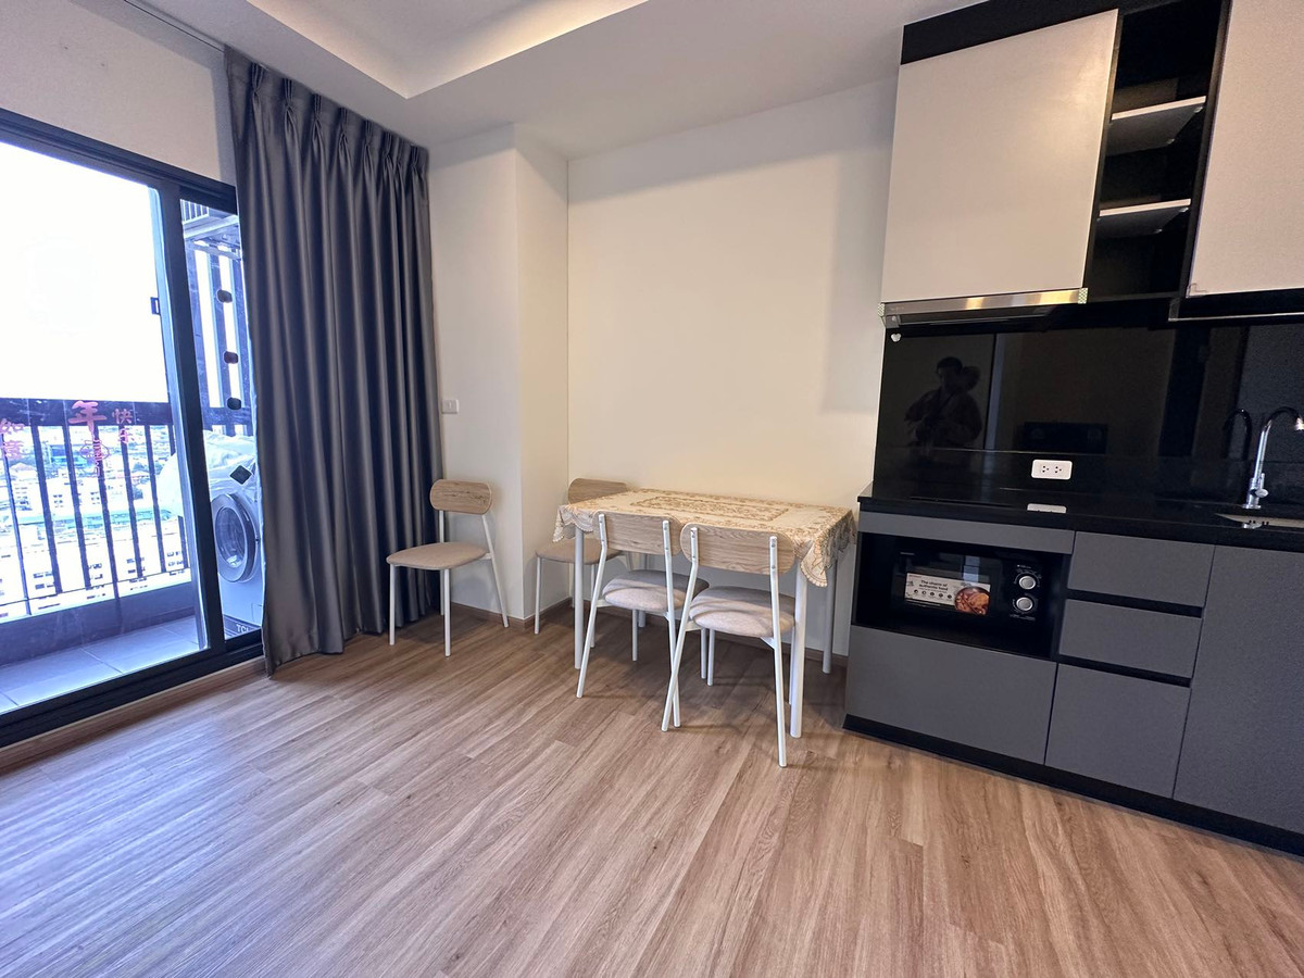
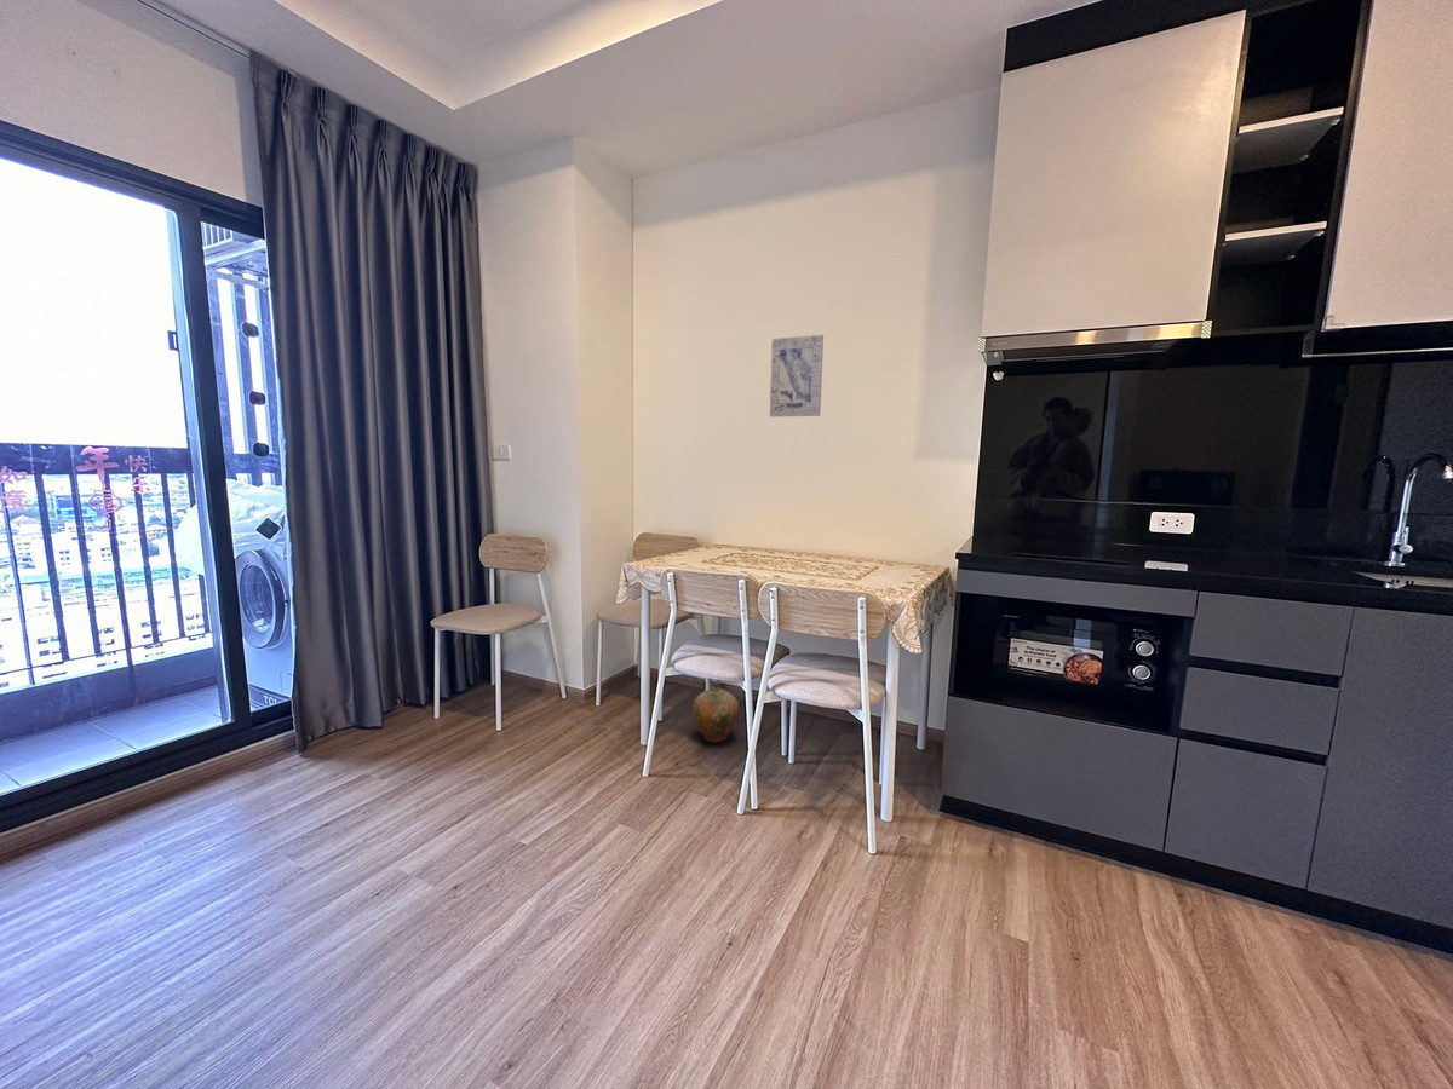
+ ceramic jug (716, 707)
+ wall art (796, 376)
